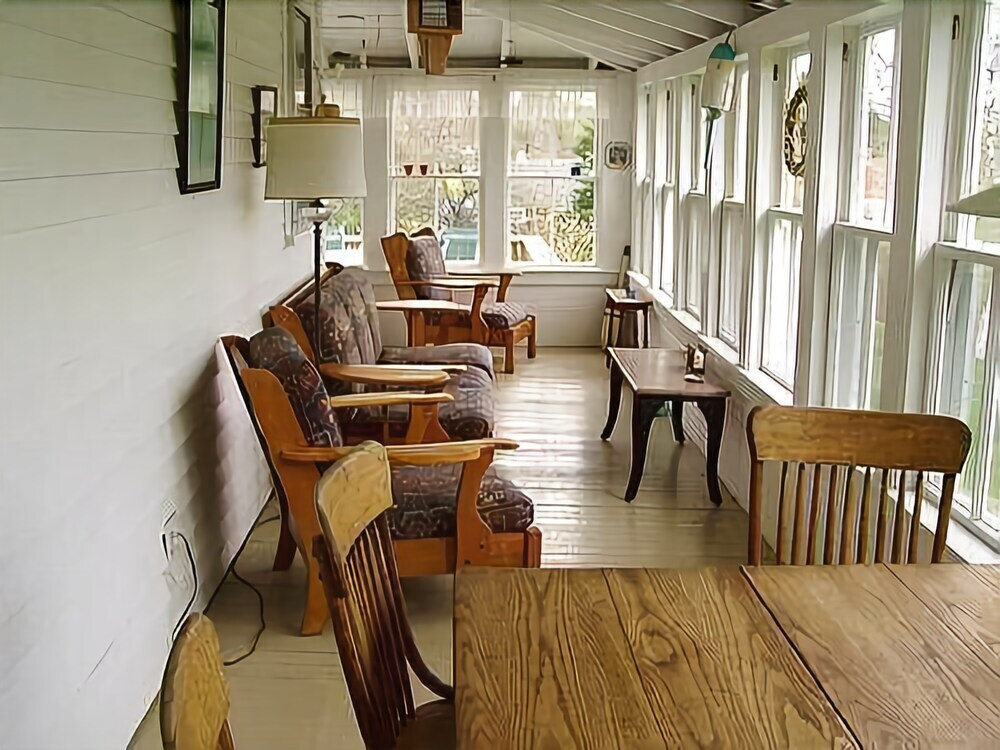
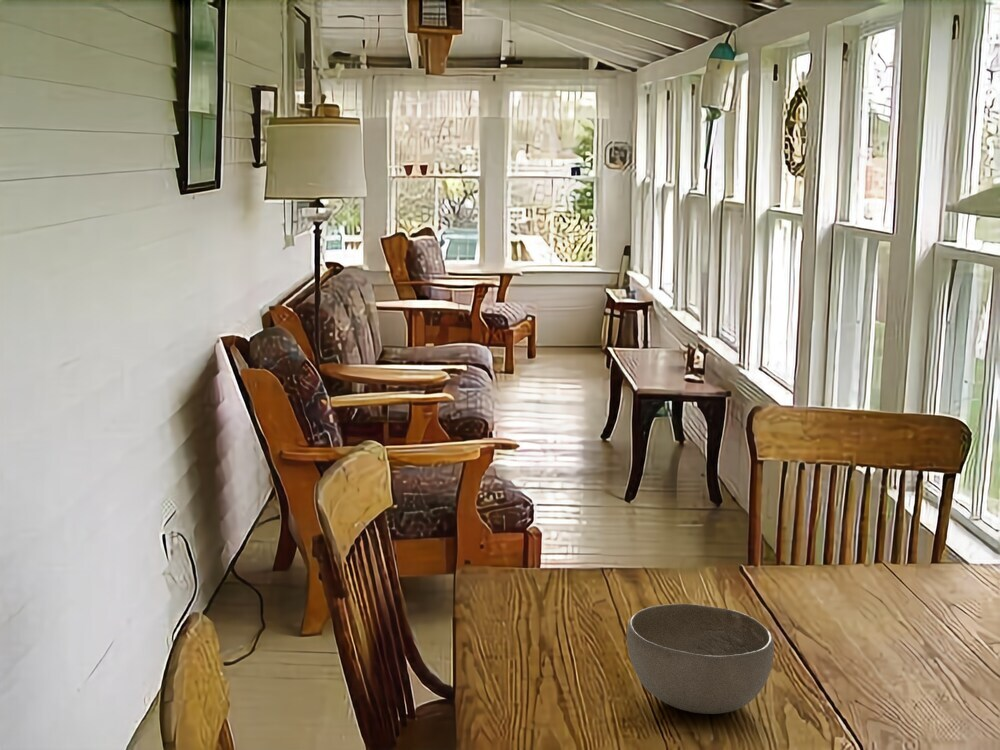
+ bowl (698, 663)
